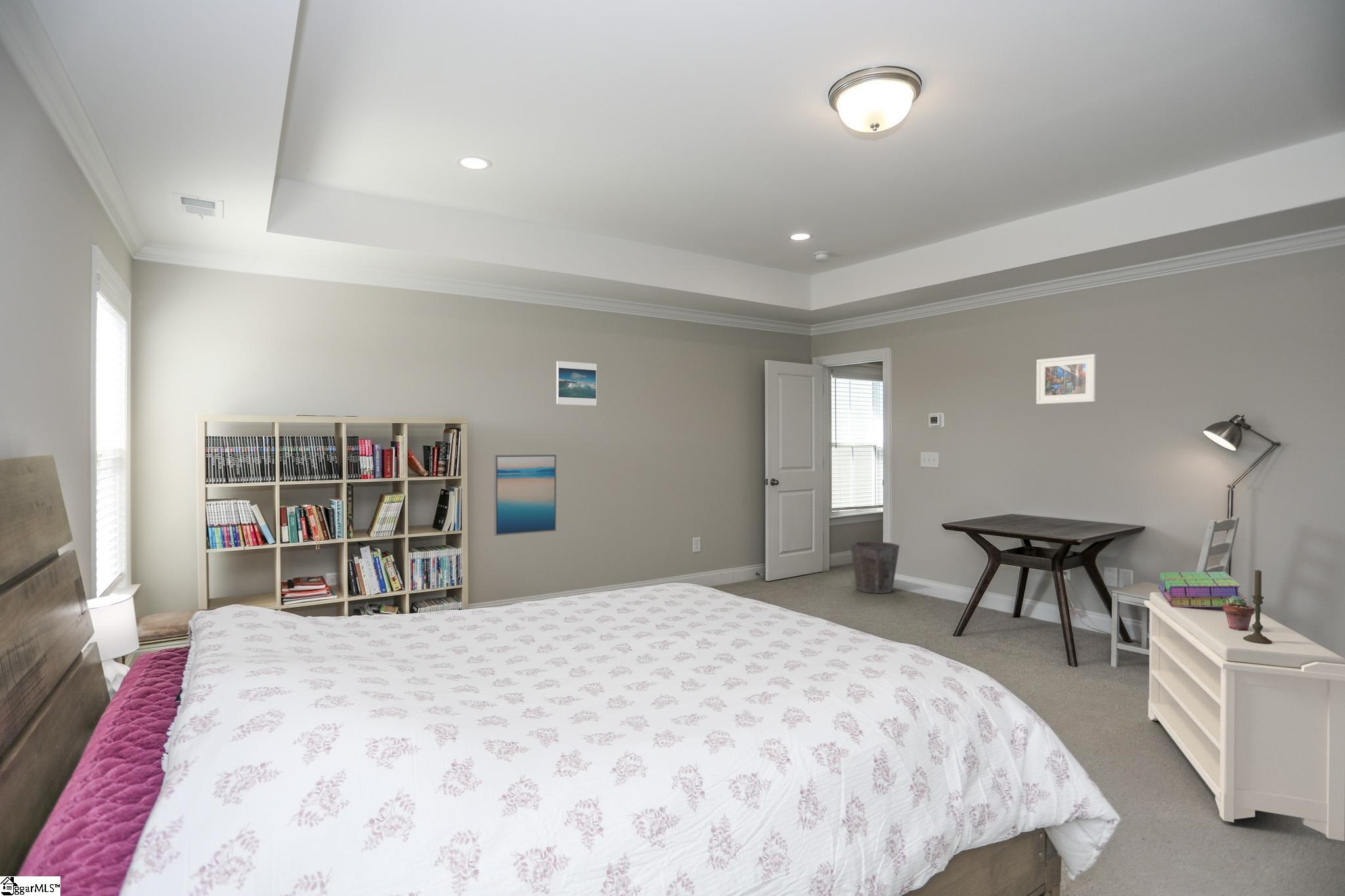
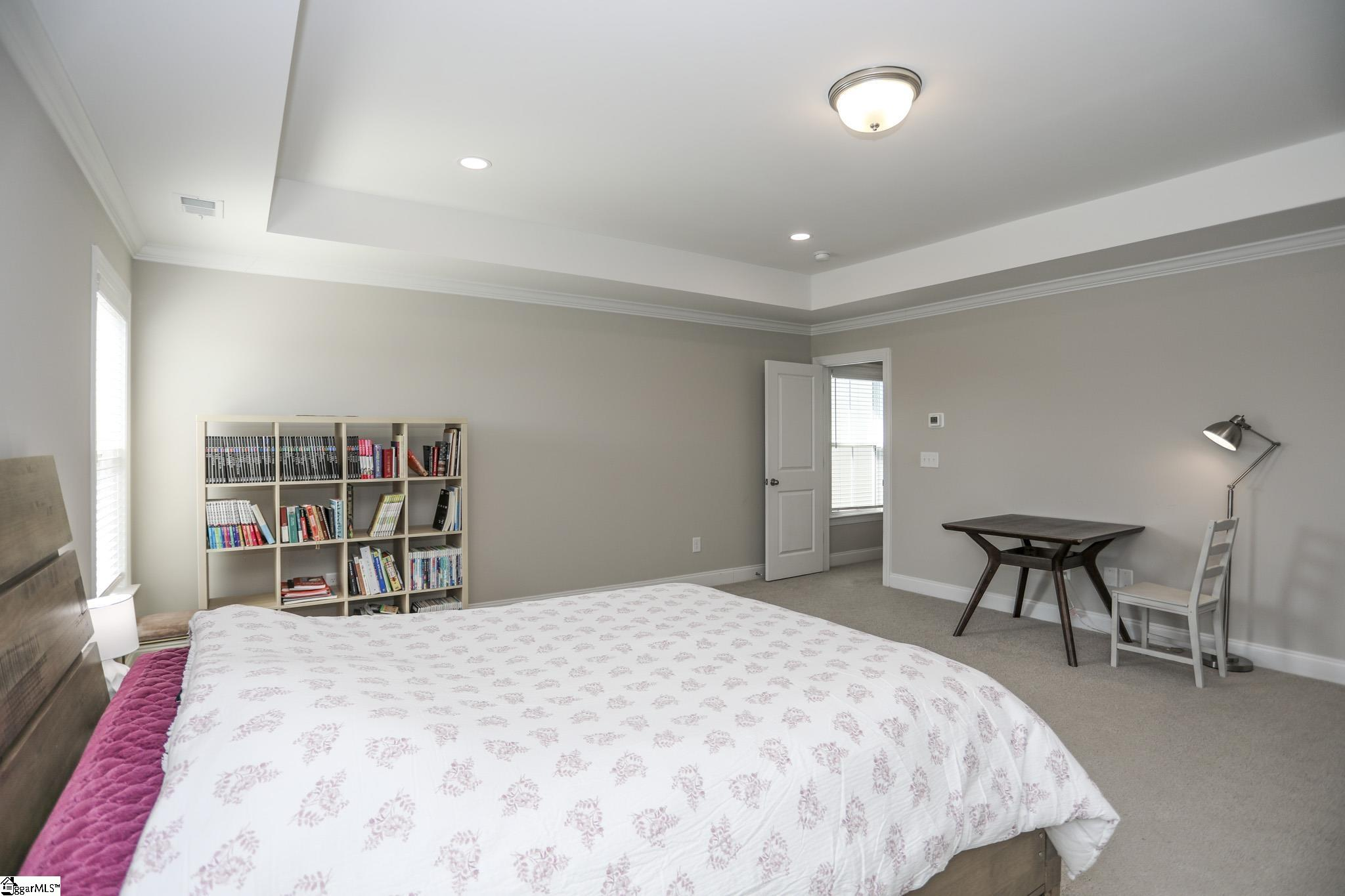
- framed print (577, 383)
- candle (1258, 604)
- stack of books (1200, 591)
- bench (1229, 693)
- waste bin (874, 567)
- wall art (525, 494)
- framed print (1065, 379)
- potted succulent (1238, 611)
